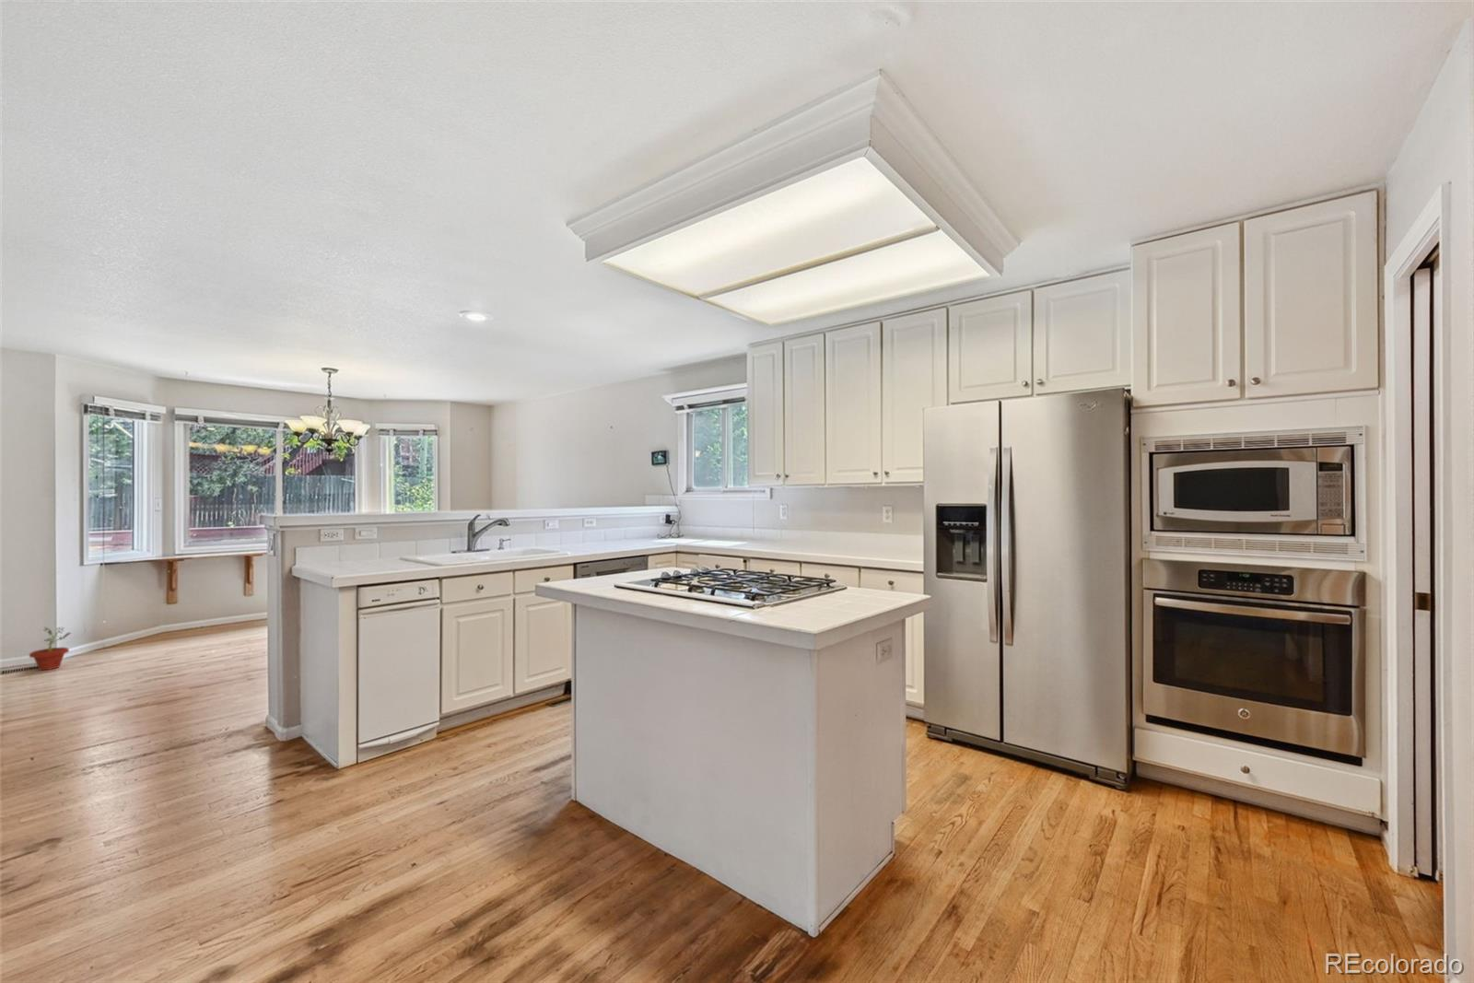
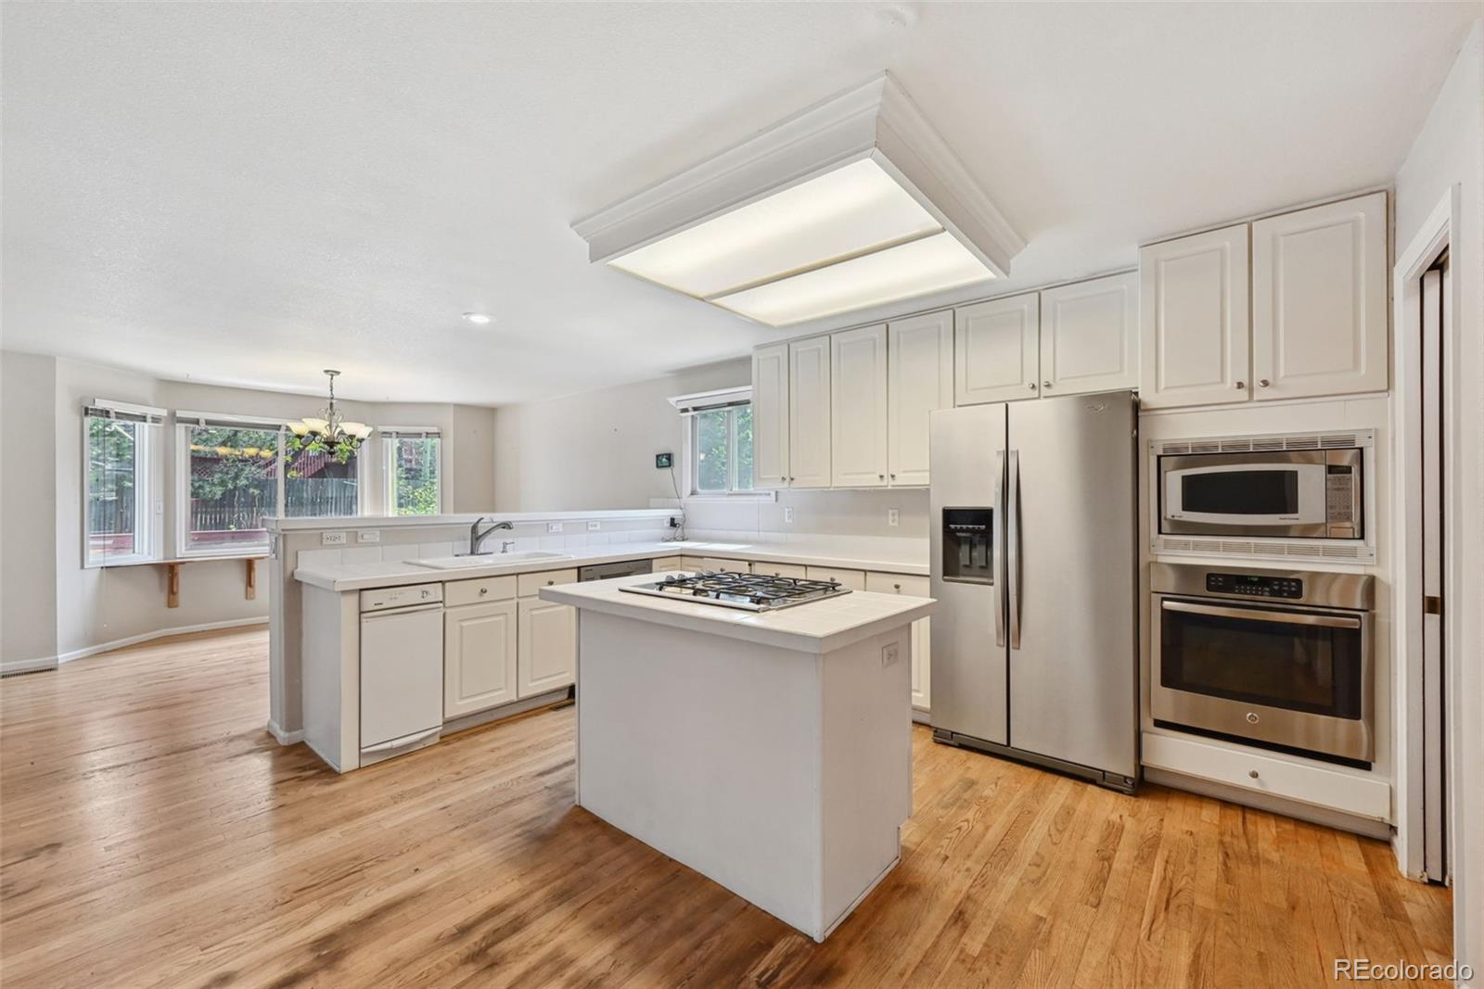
- potted plant (50, 646)
